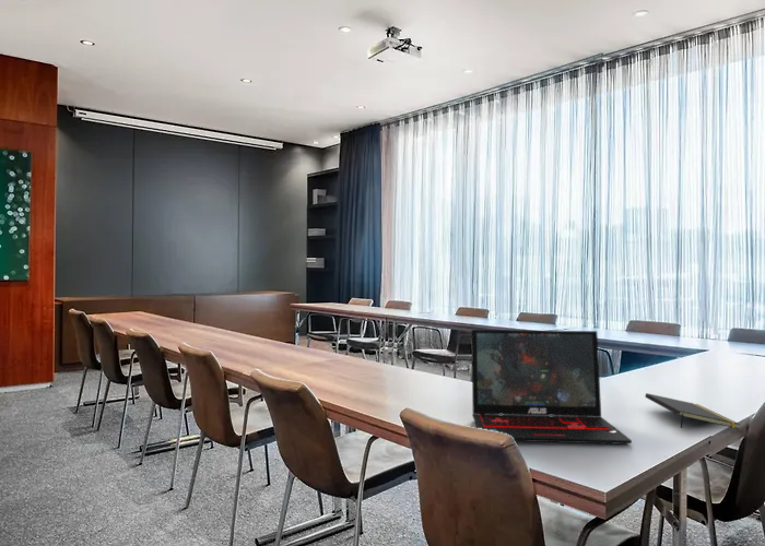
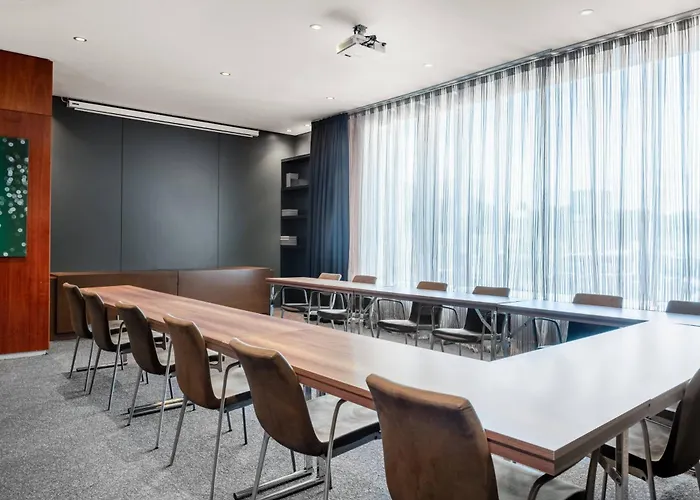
- notepad (688, 410)
- laptop (543, 381)
